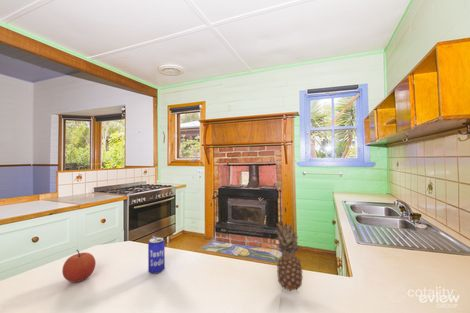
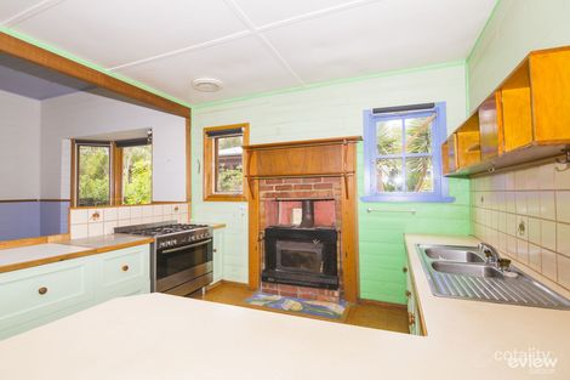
- beer can (156, 253)
- fruit (288, 257)
- apple (79, 263)
